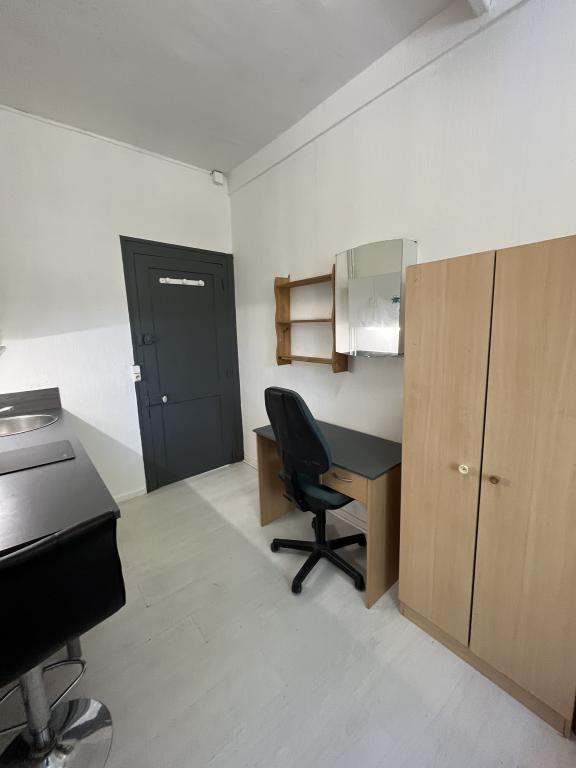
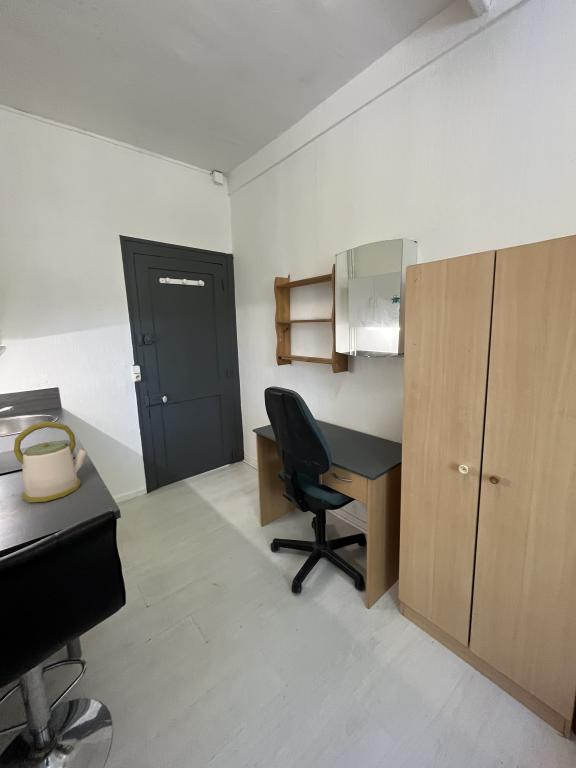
+ kettle (53, 455)
